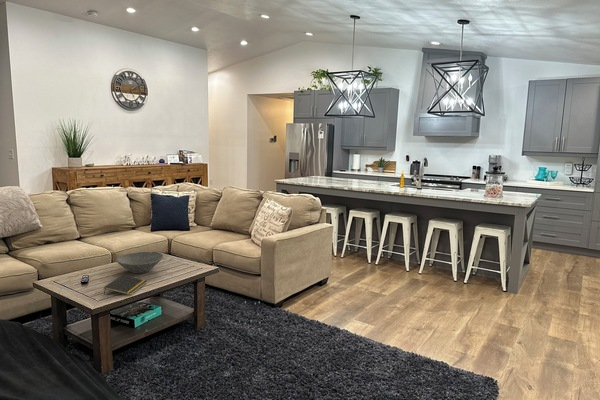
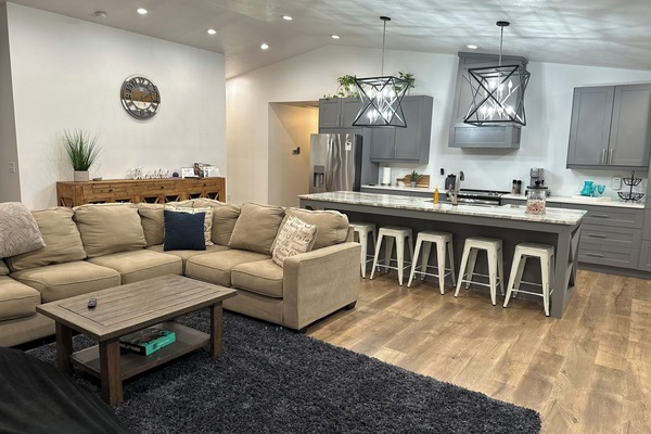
- notepad (126, 284)
- bowl (140, 263)
